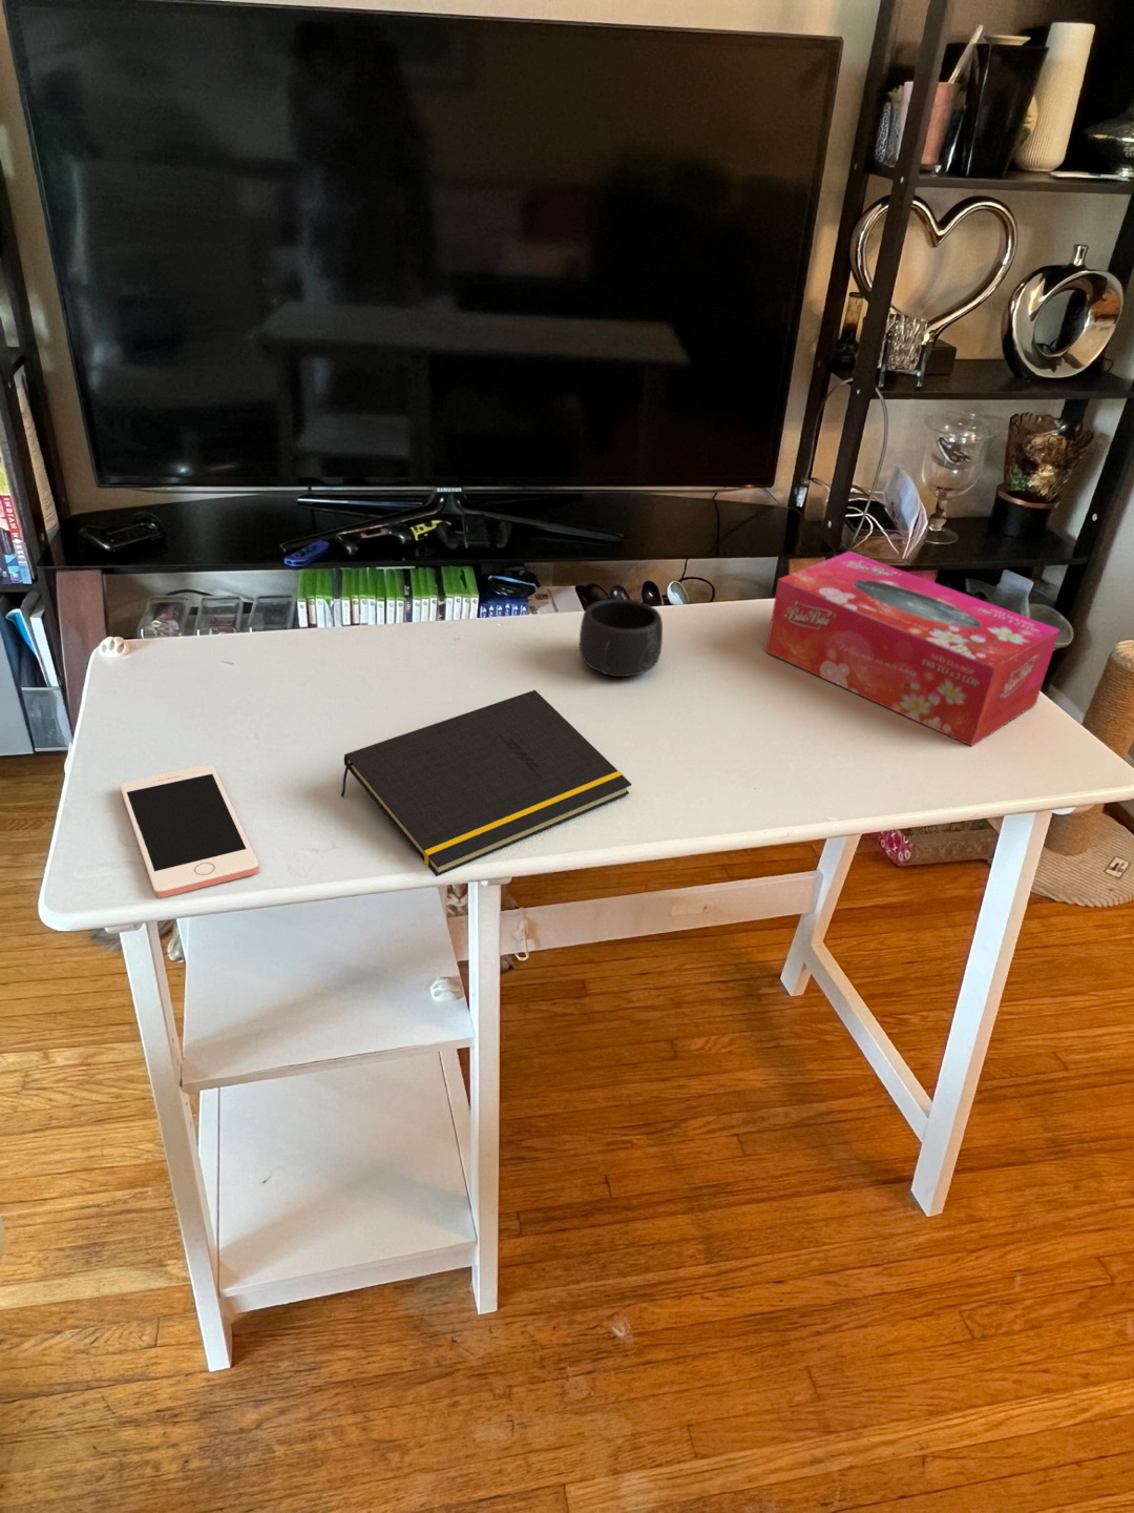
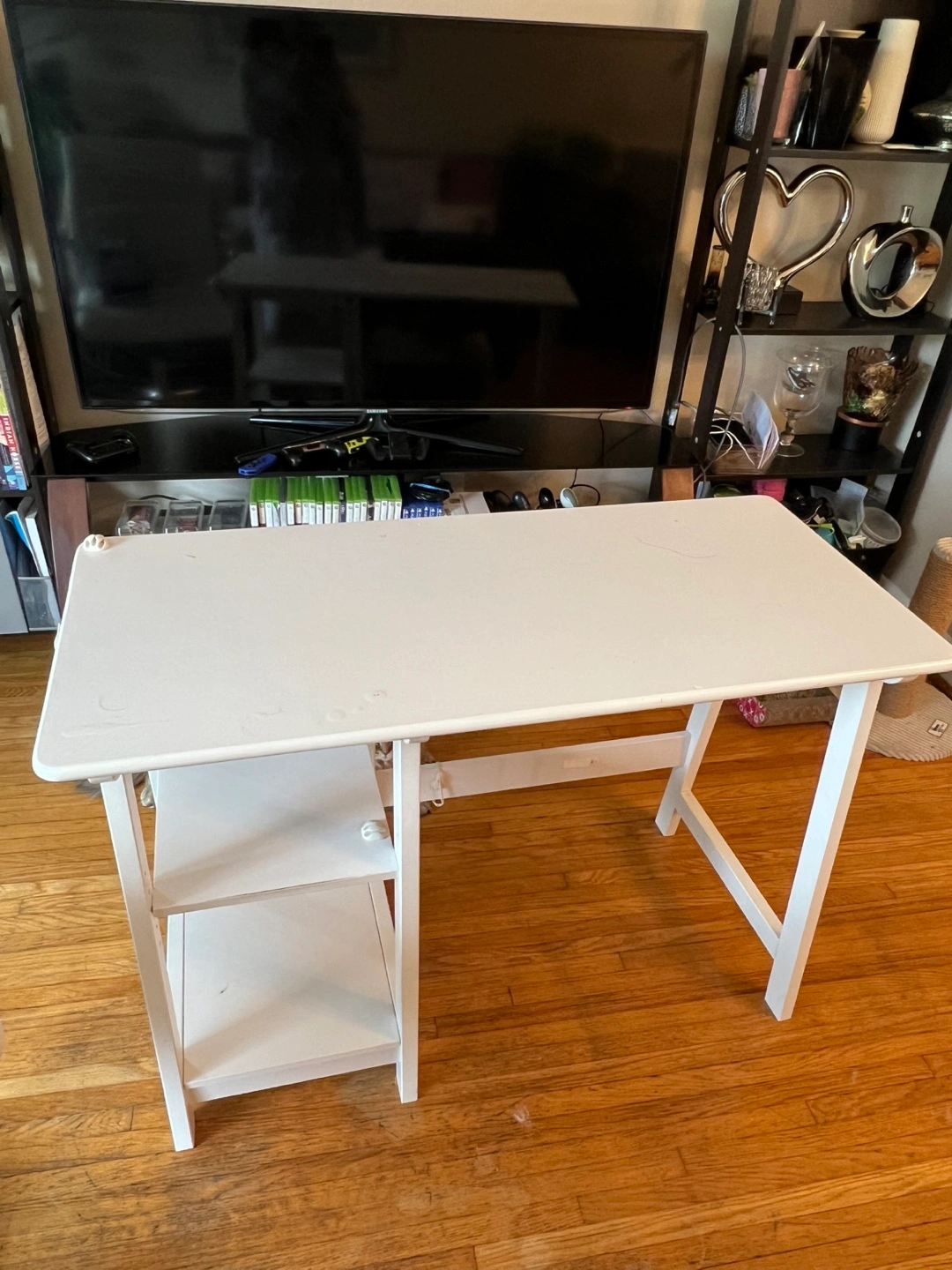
- notepad (490, 773)
- tissue box (905, 641)
- cell phone (186, 826)
- mug (617, 643)
